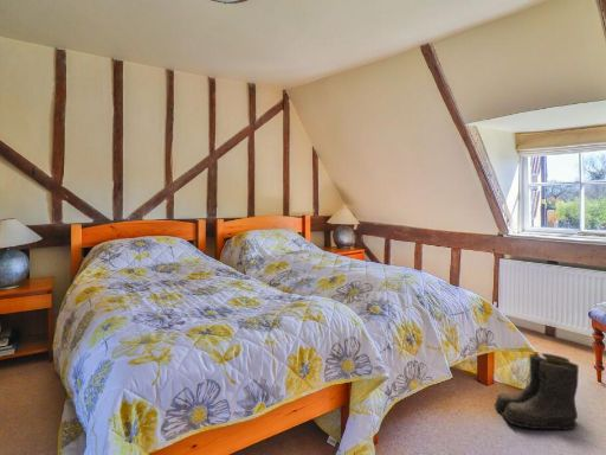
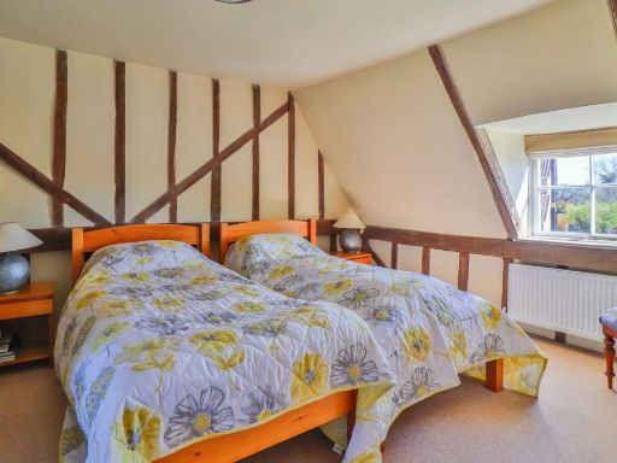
- boots (535, 387)
